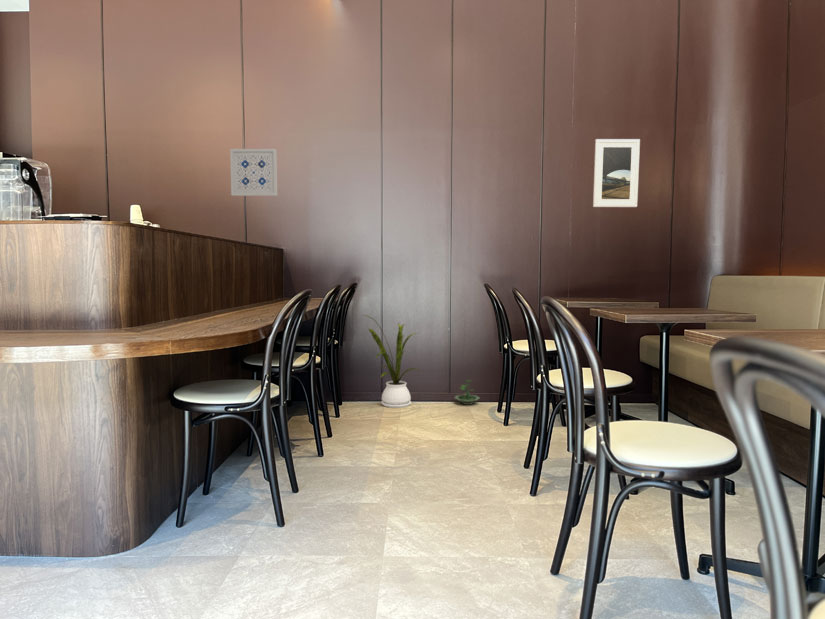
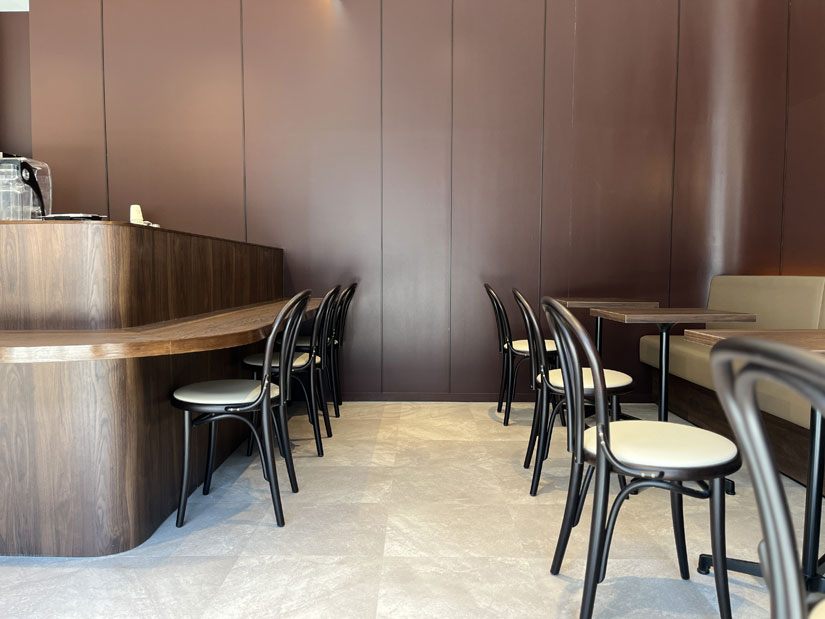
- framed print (616, 173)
- wall art (253, 172)
- house plant (392, 360)
- terrarium (467, 384)
